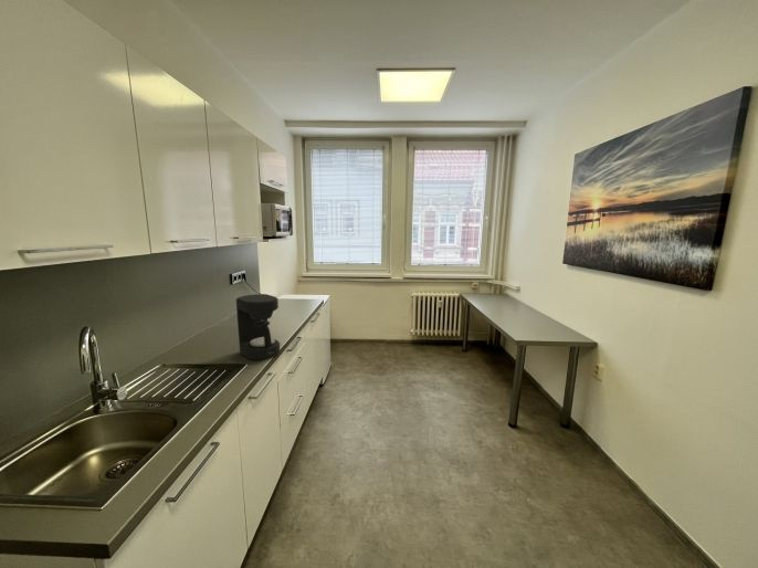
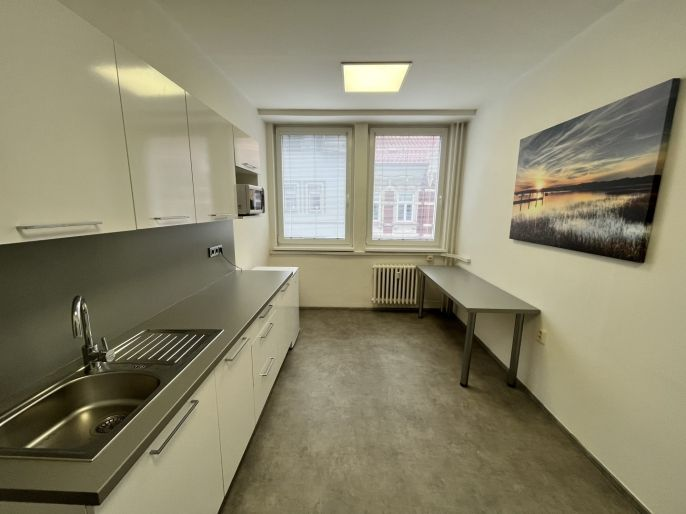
- coffee maker (260, 325)
